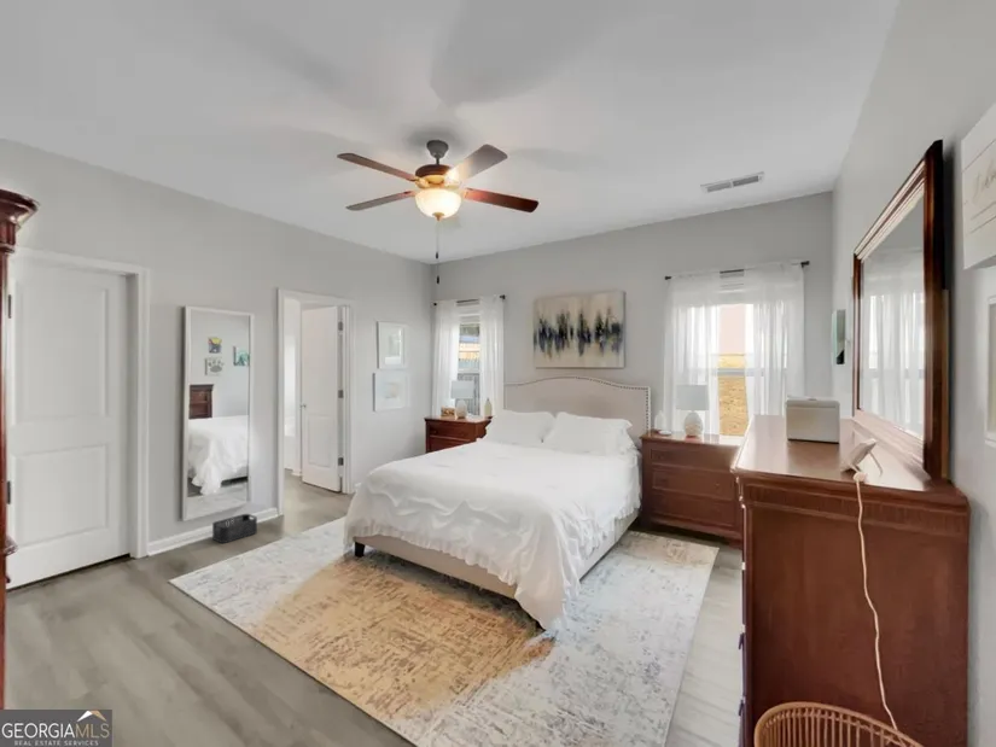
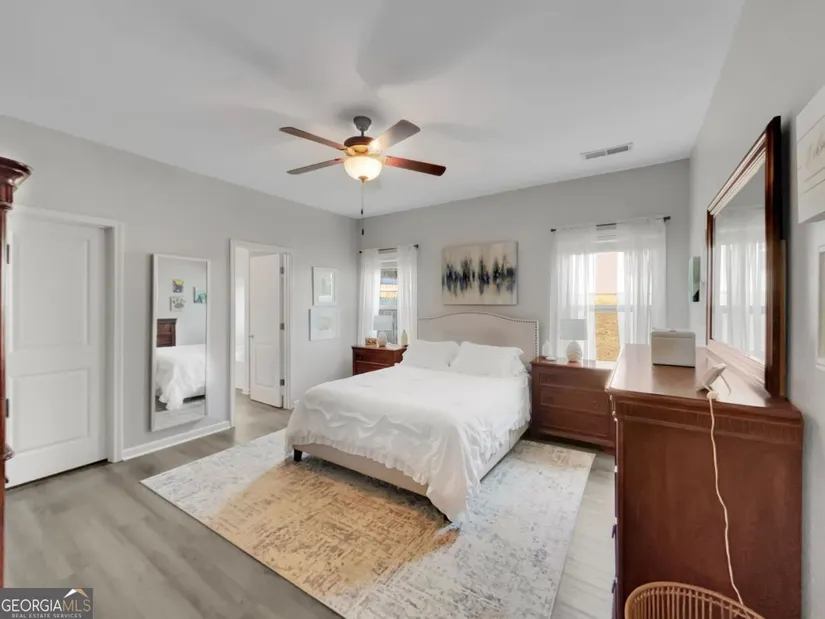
- storage bin (234, 527)
